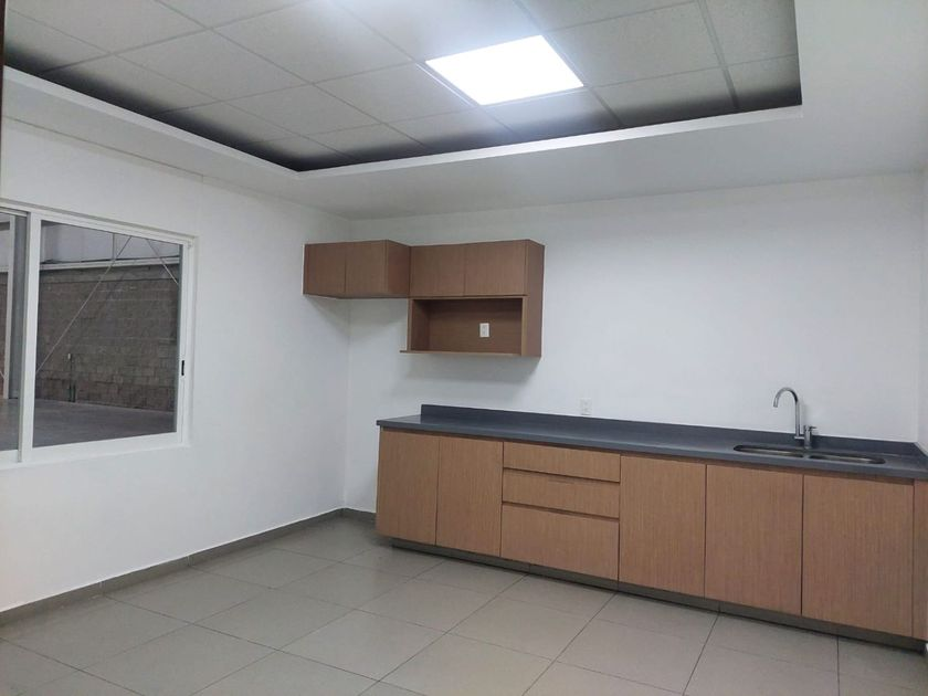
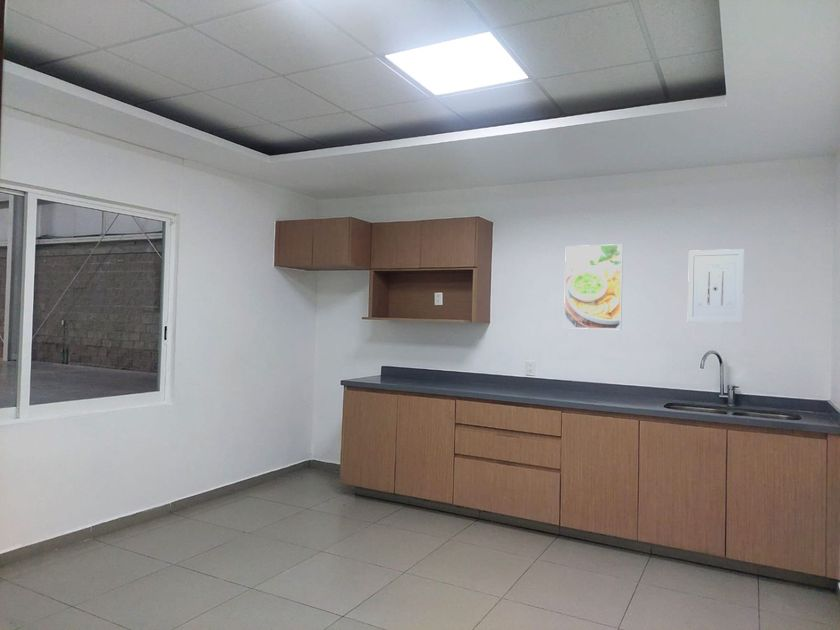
+ wall art (715, 286)
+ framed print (592, 287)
